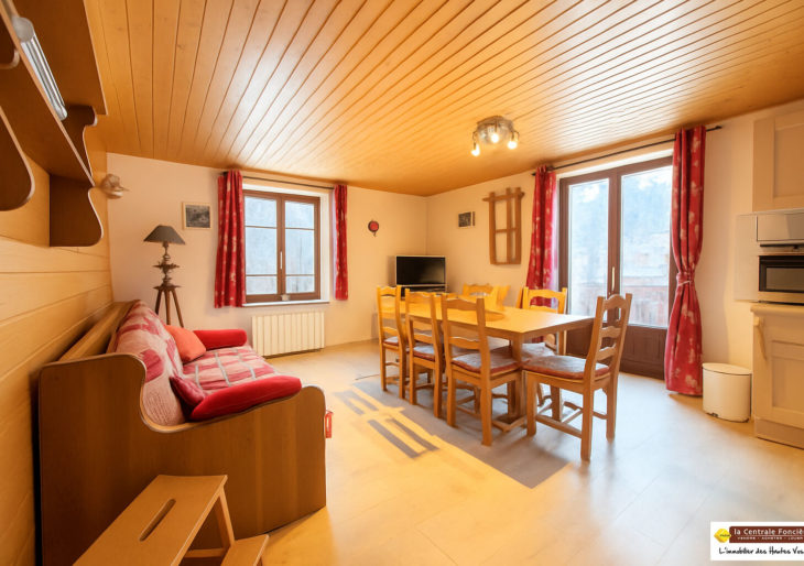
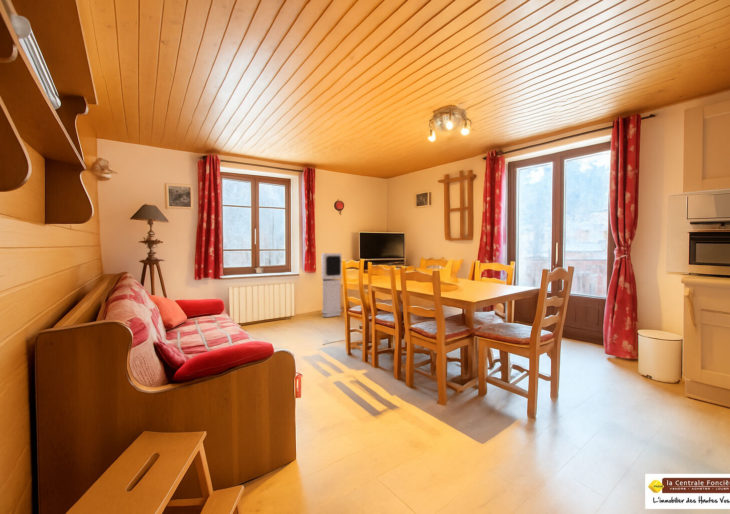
+ air purifier (328, 284)
